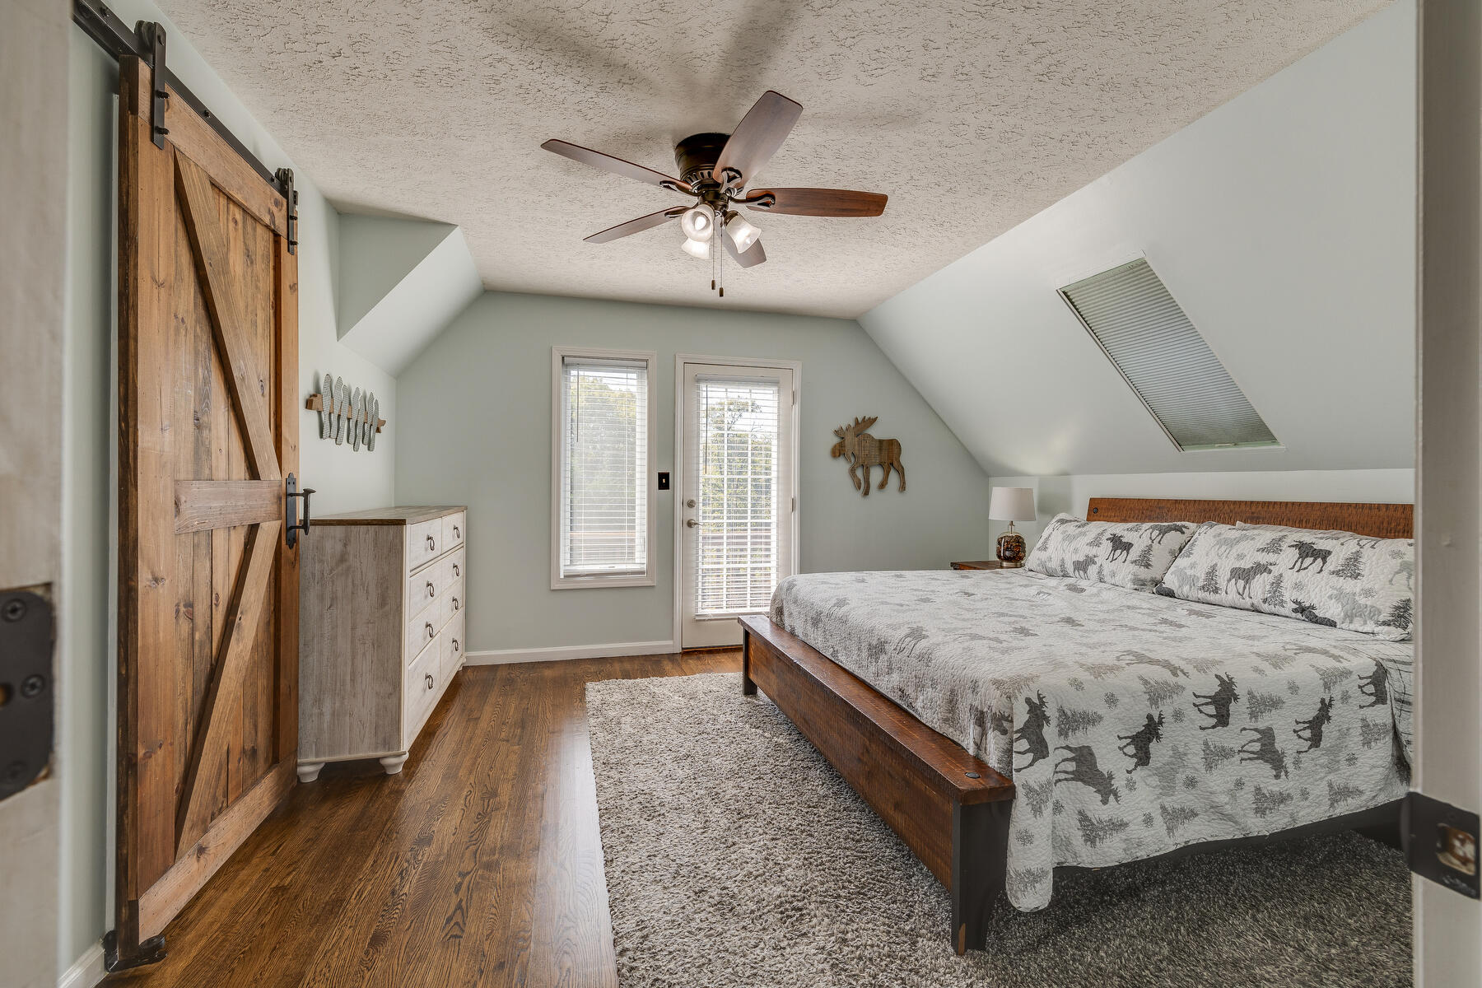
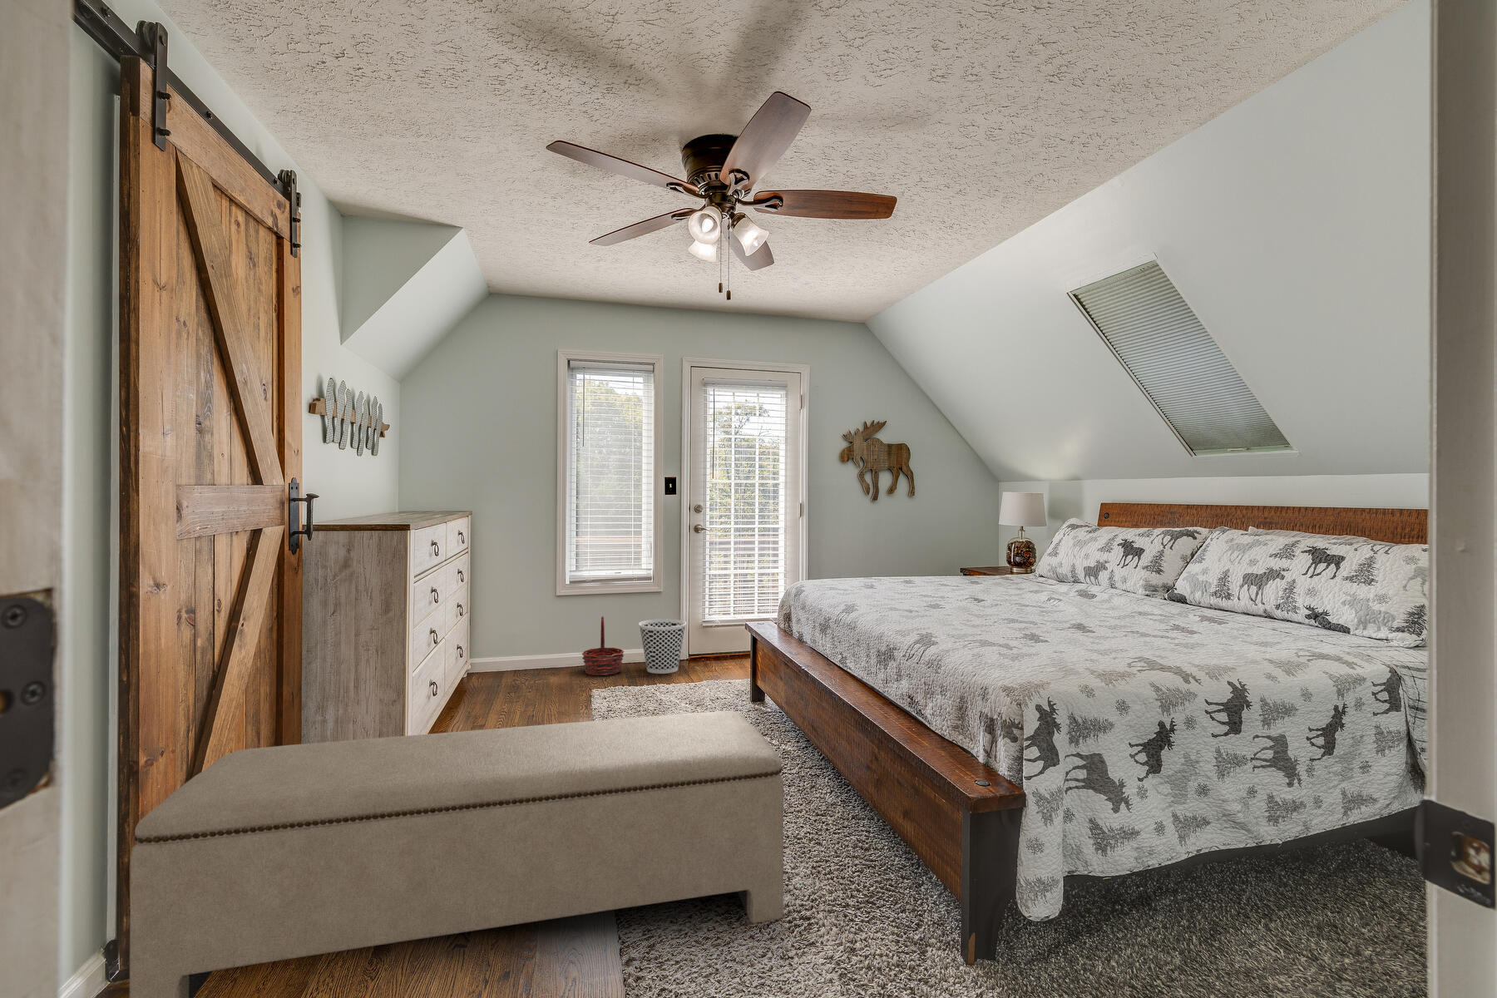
+ bench (500, 831)
+ wastebasket (662, 646)
+ basket (603, 644)
